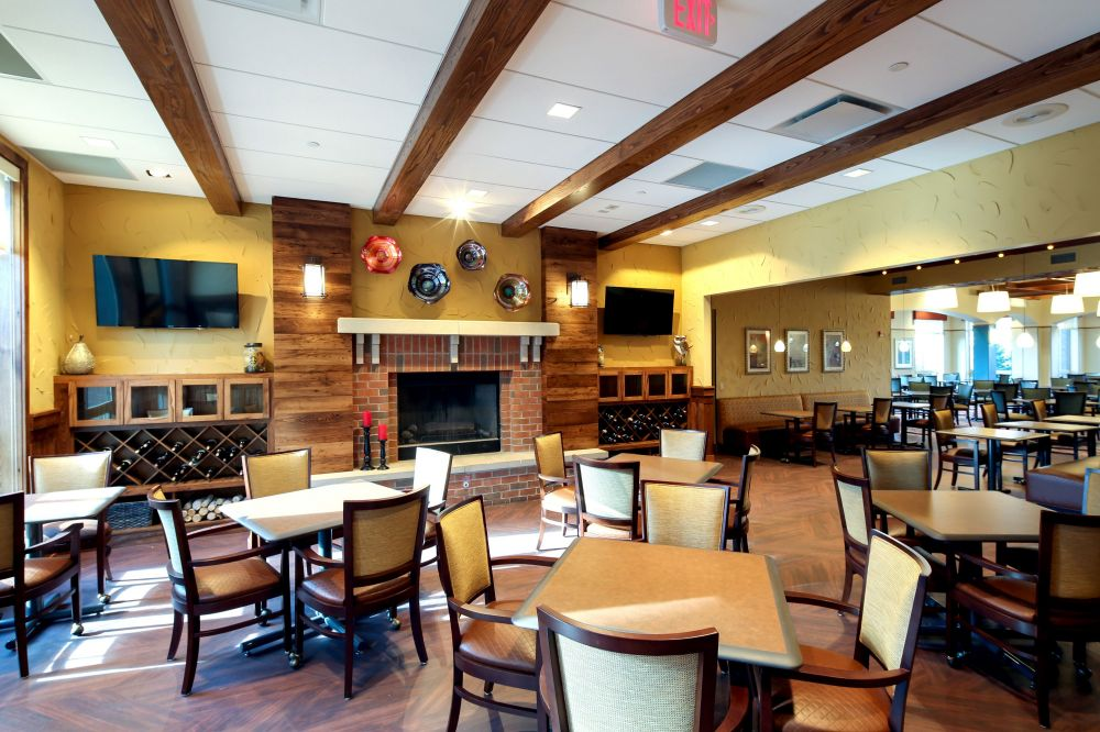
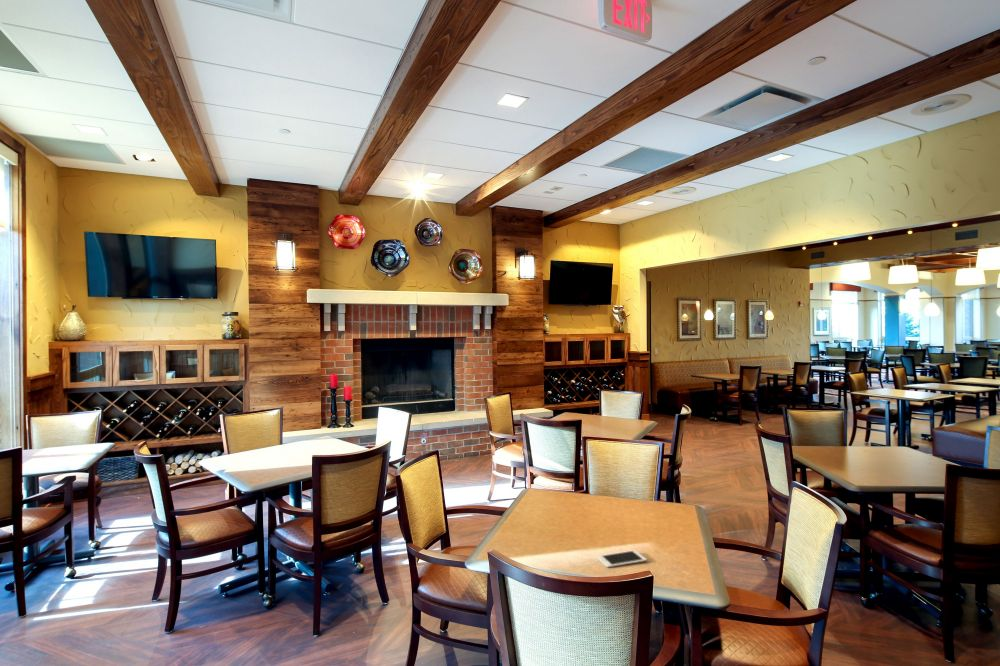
+ cell phone (621, 558)
